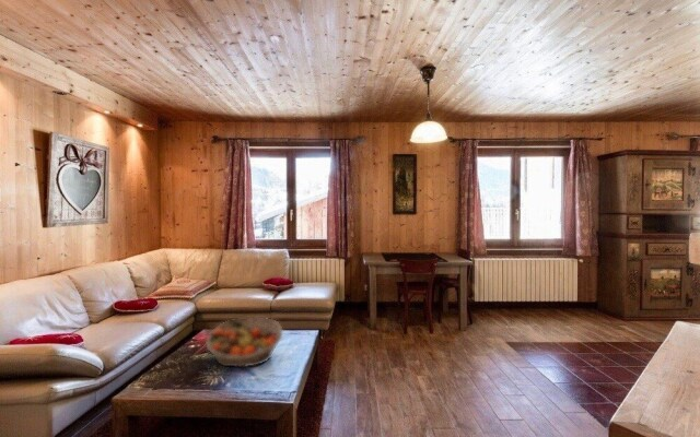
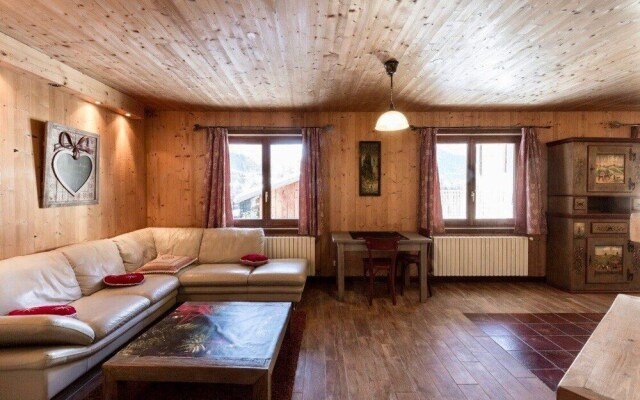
- fruit basket (245, 341)
